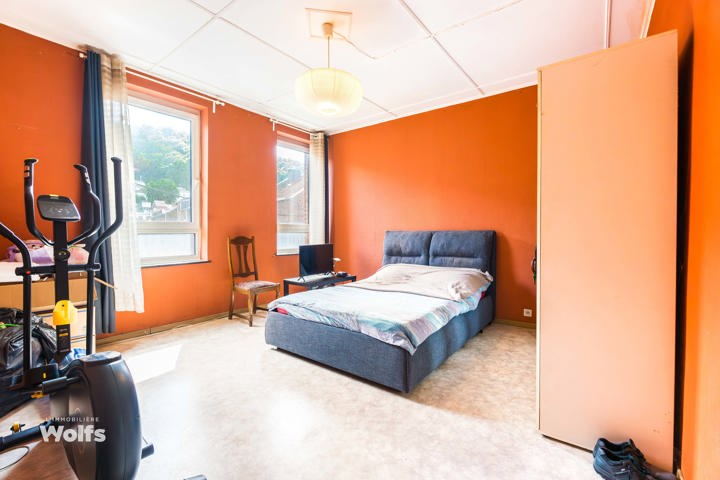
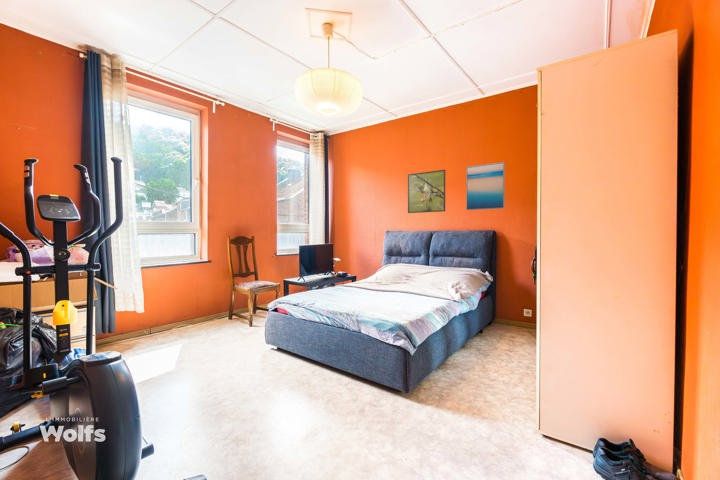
+ wall art (485, 187)
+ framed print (425, 192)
